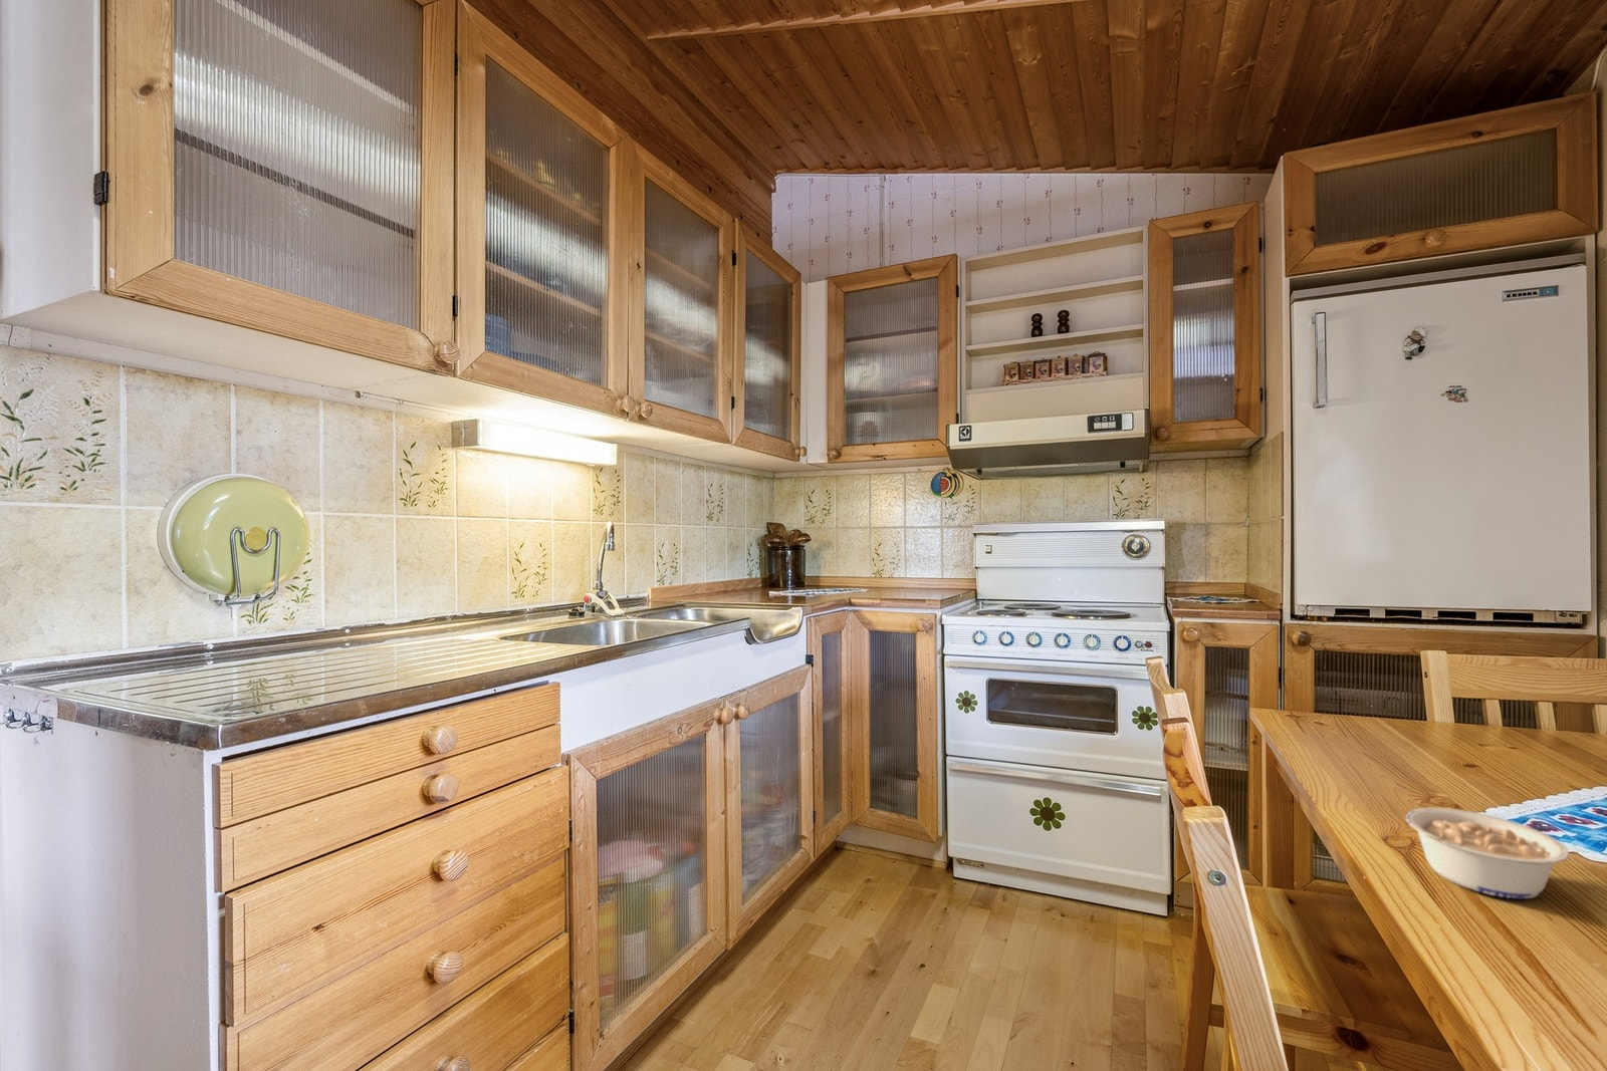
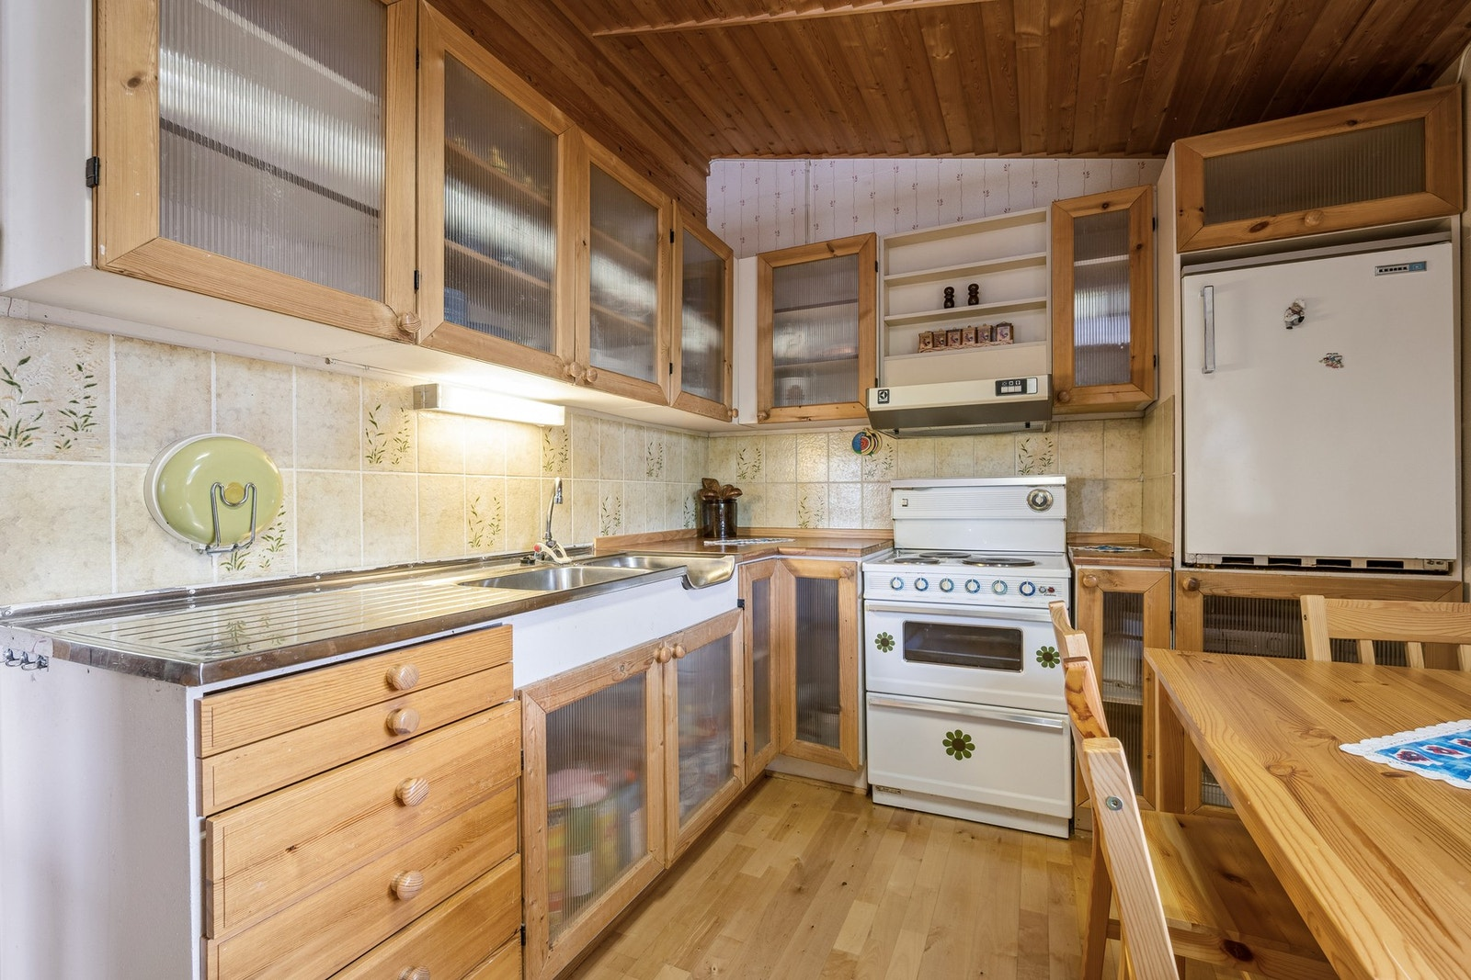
- legume (1484, 851)
